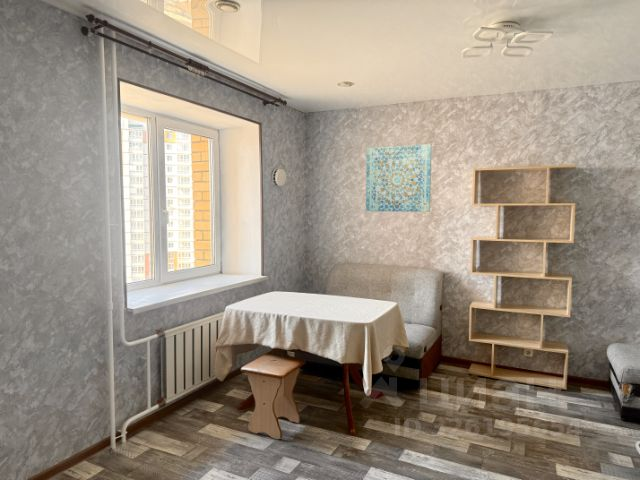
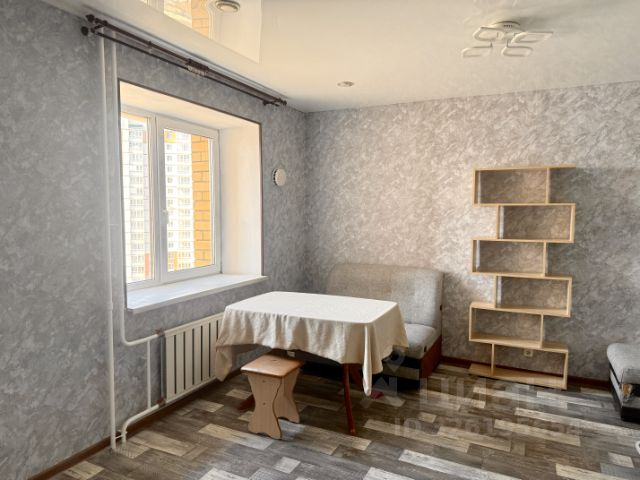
- wall art (397, 179)
